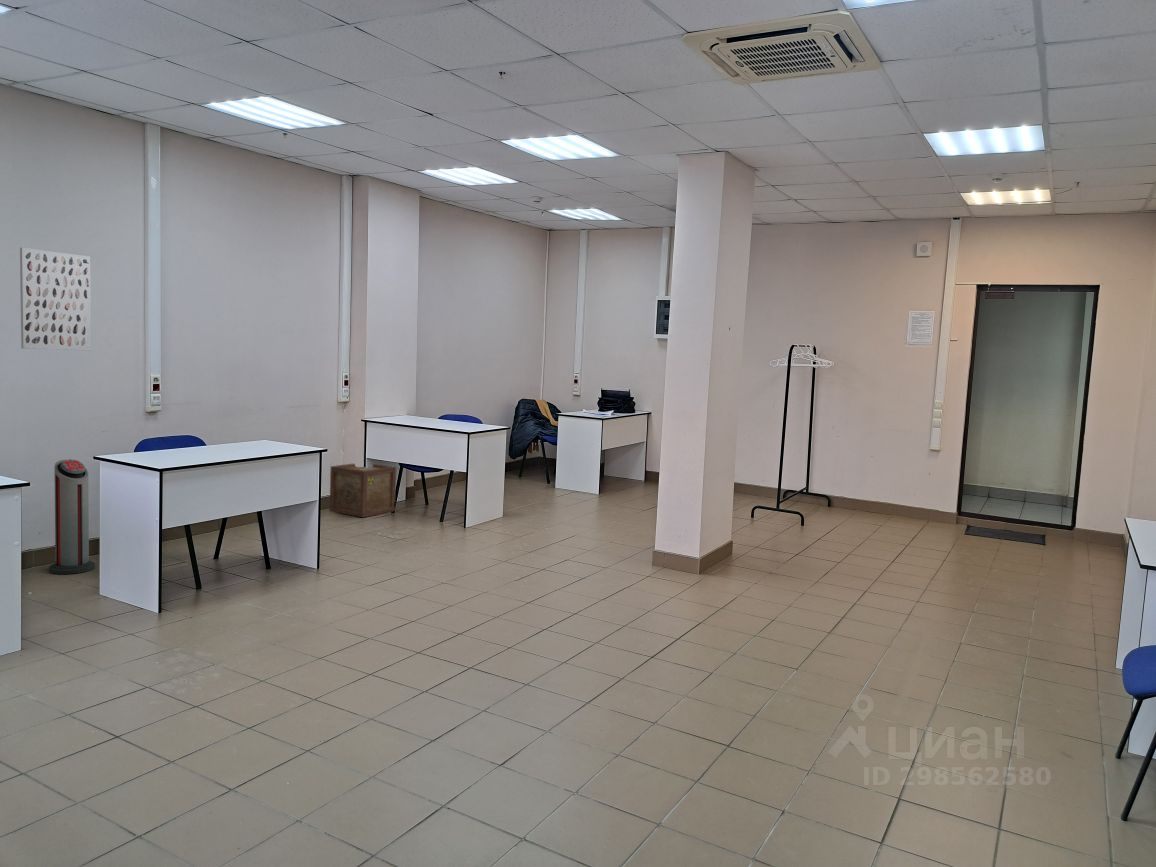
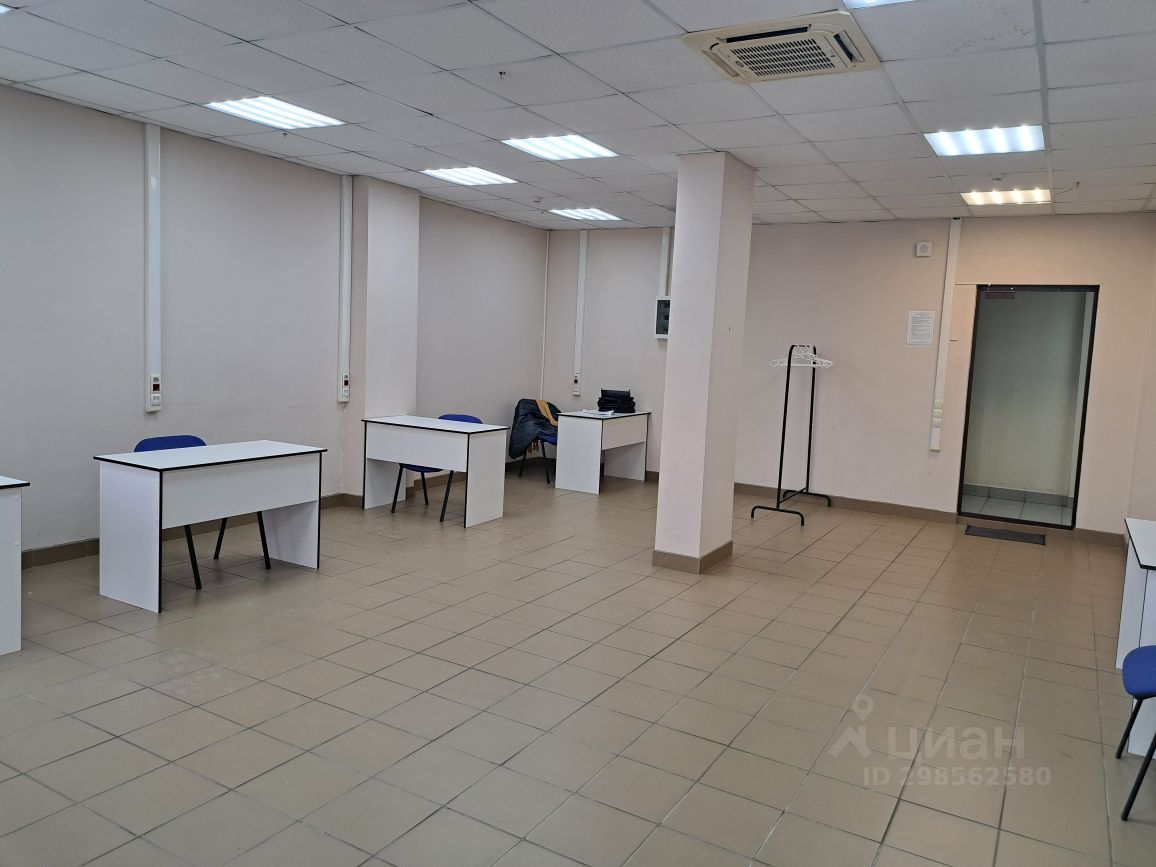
- wall art (56, 301)
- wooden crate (363, 488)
- air purifier (71, 514)
